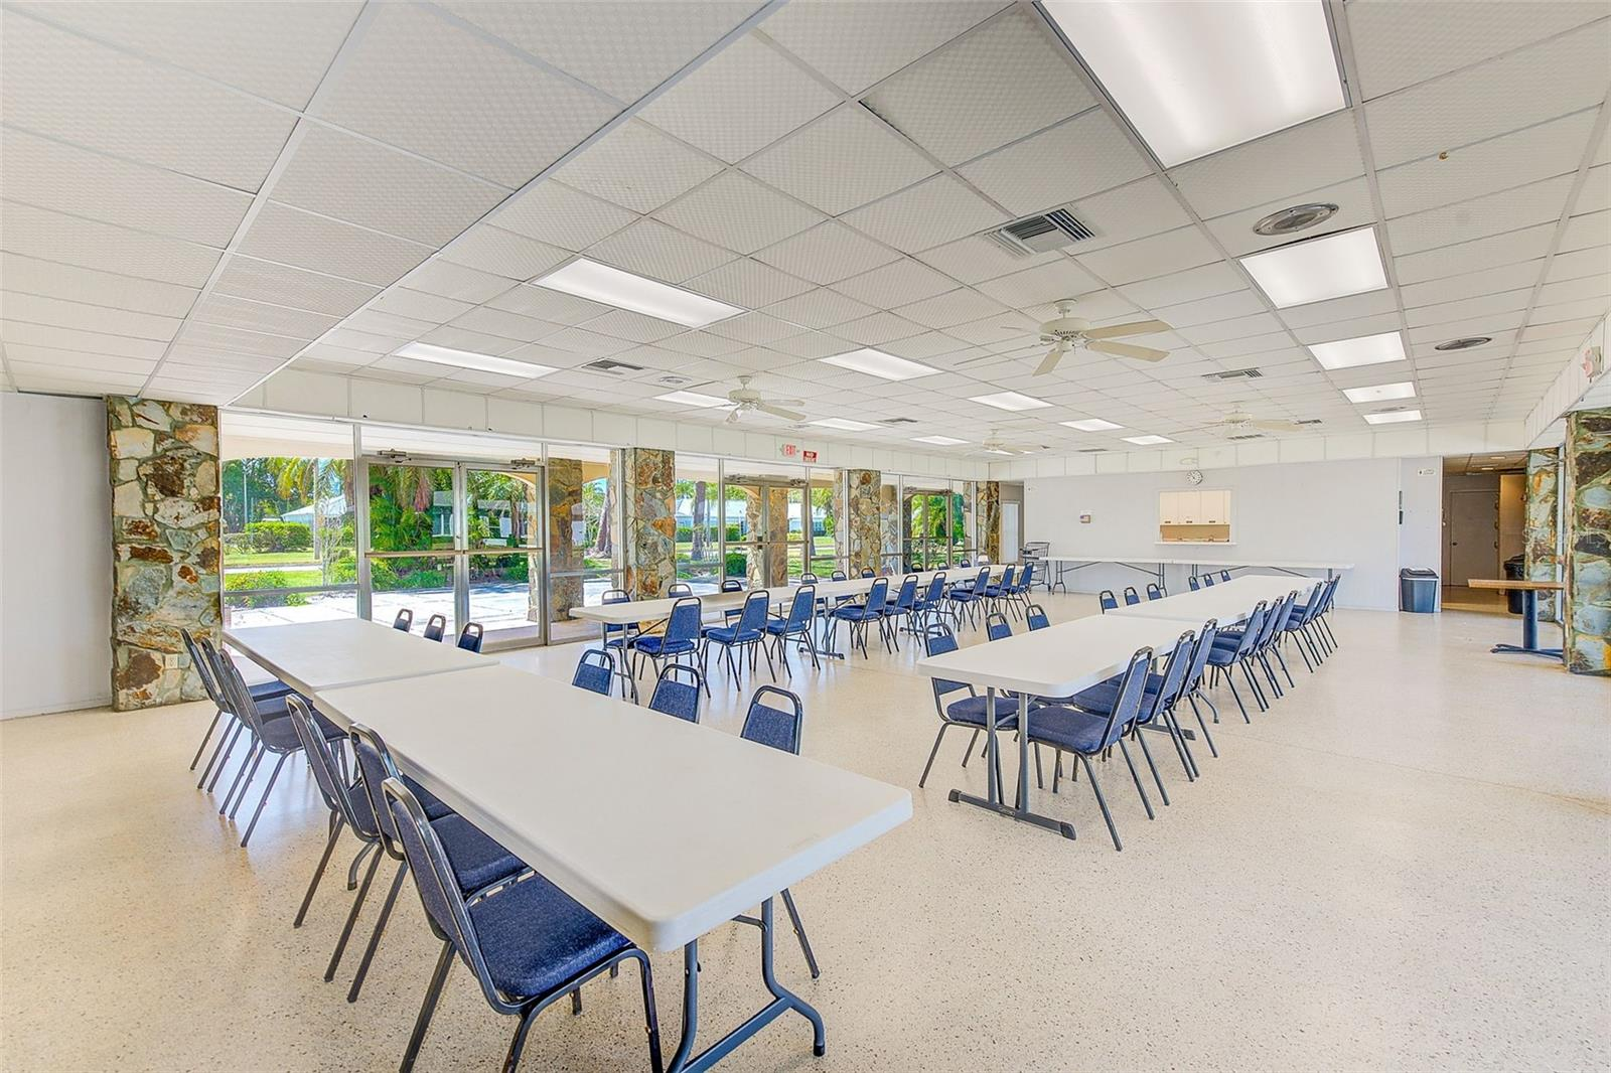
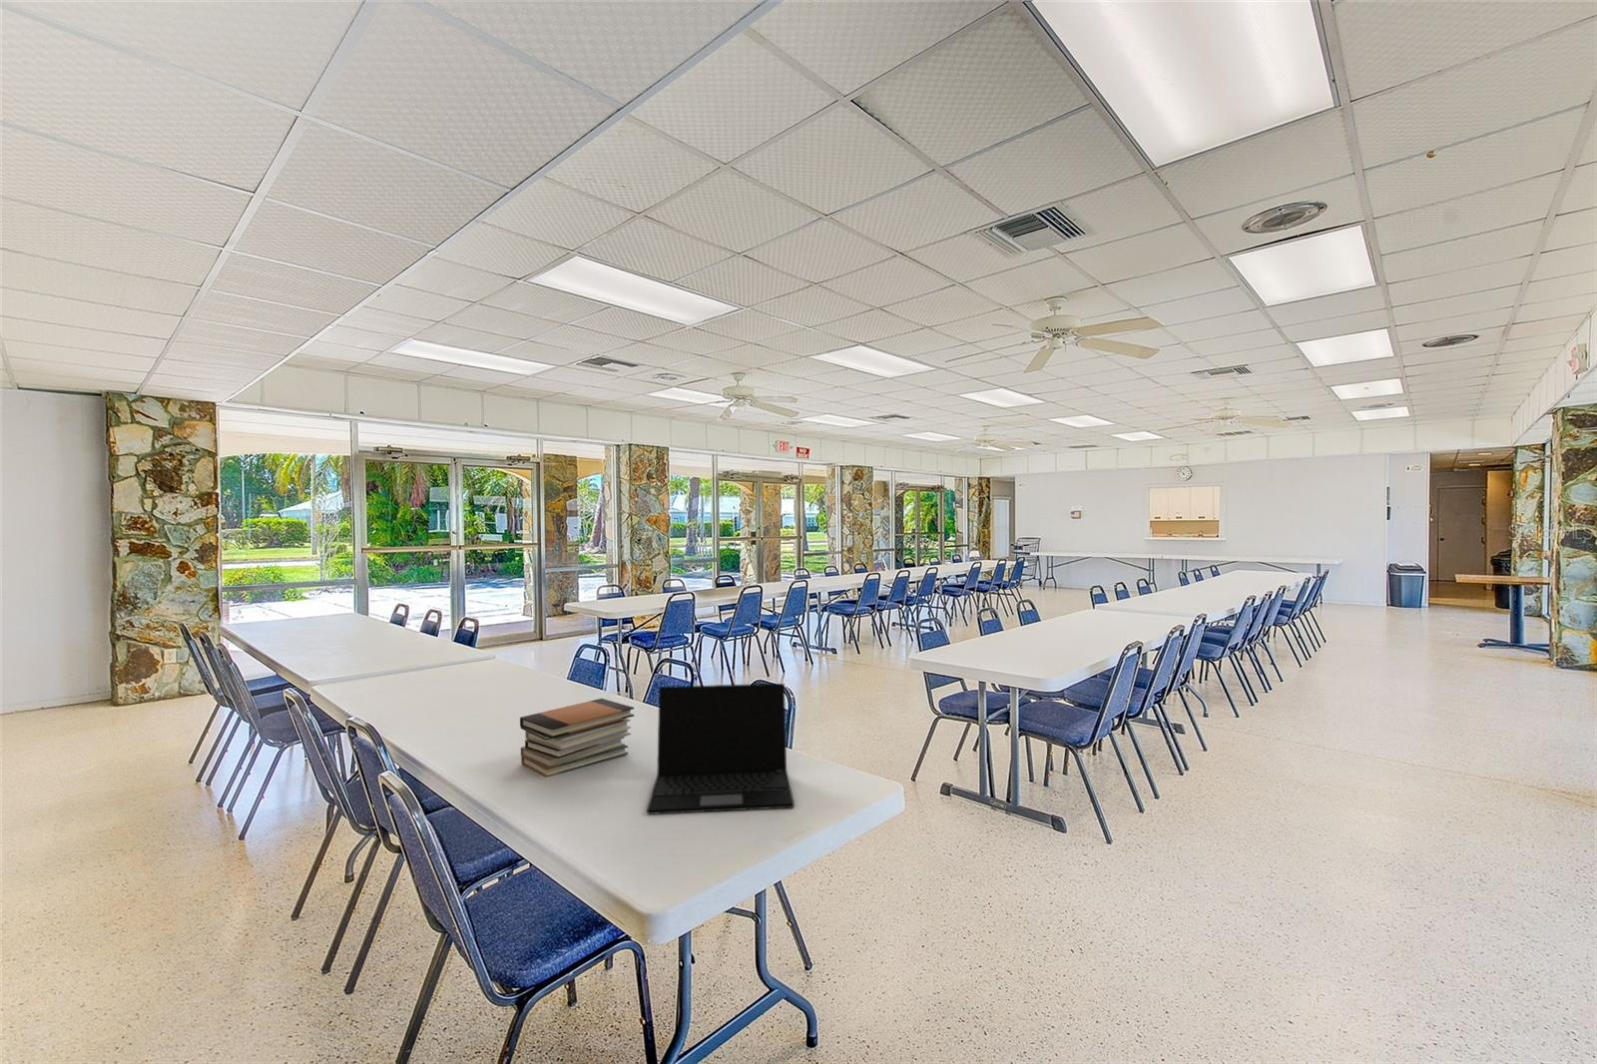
+ laptop (722, 742)
+ book stack (578, 735)
